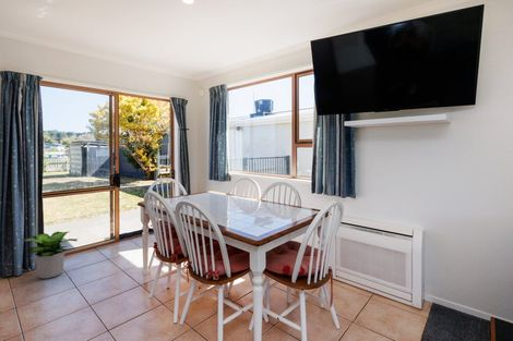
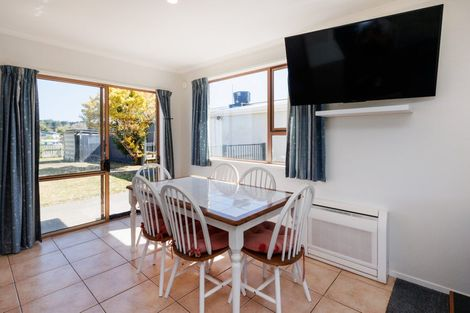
- potted plant (52, 254)
